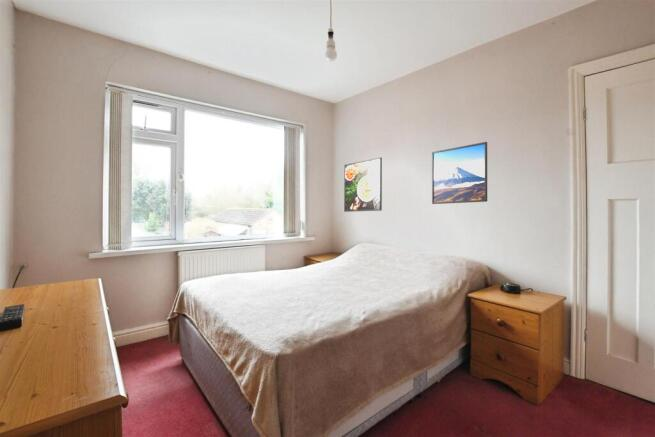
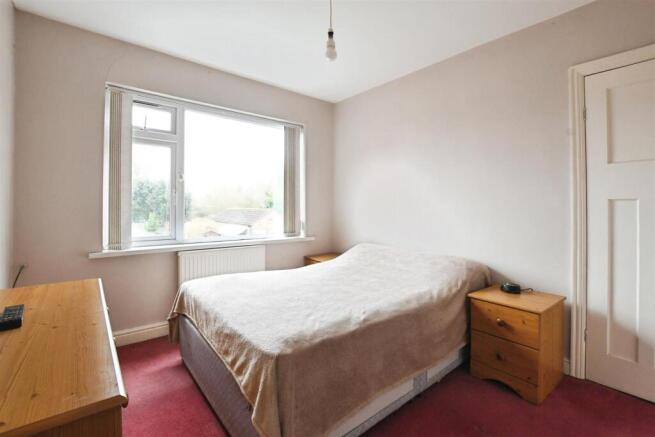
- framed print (361, 186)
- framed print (457, 175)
